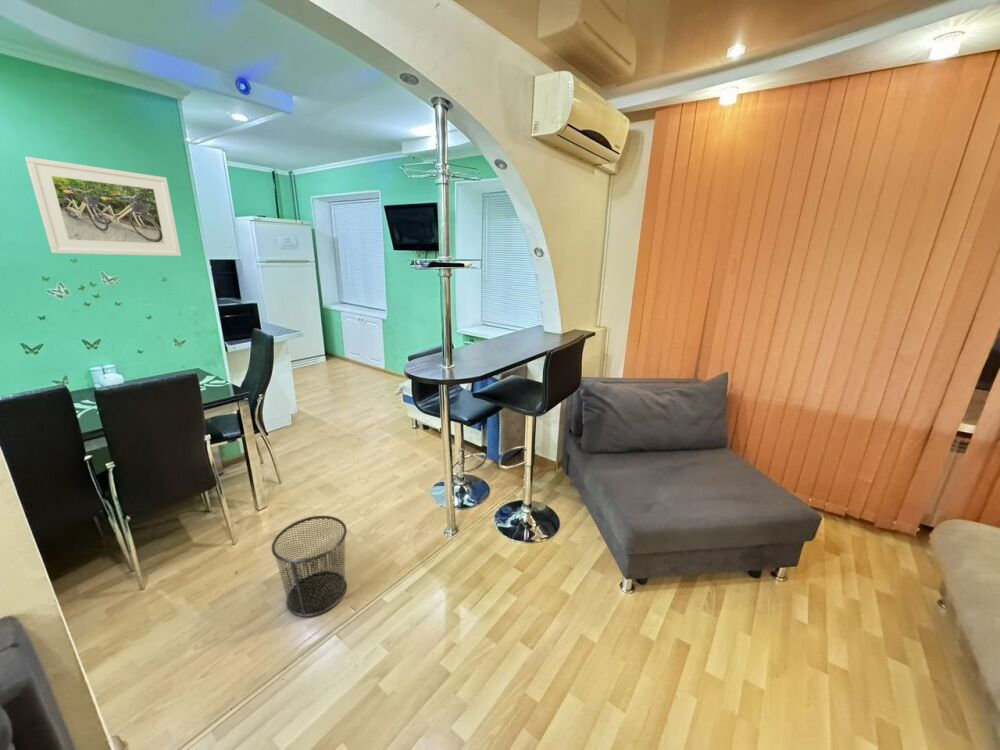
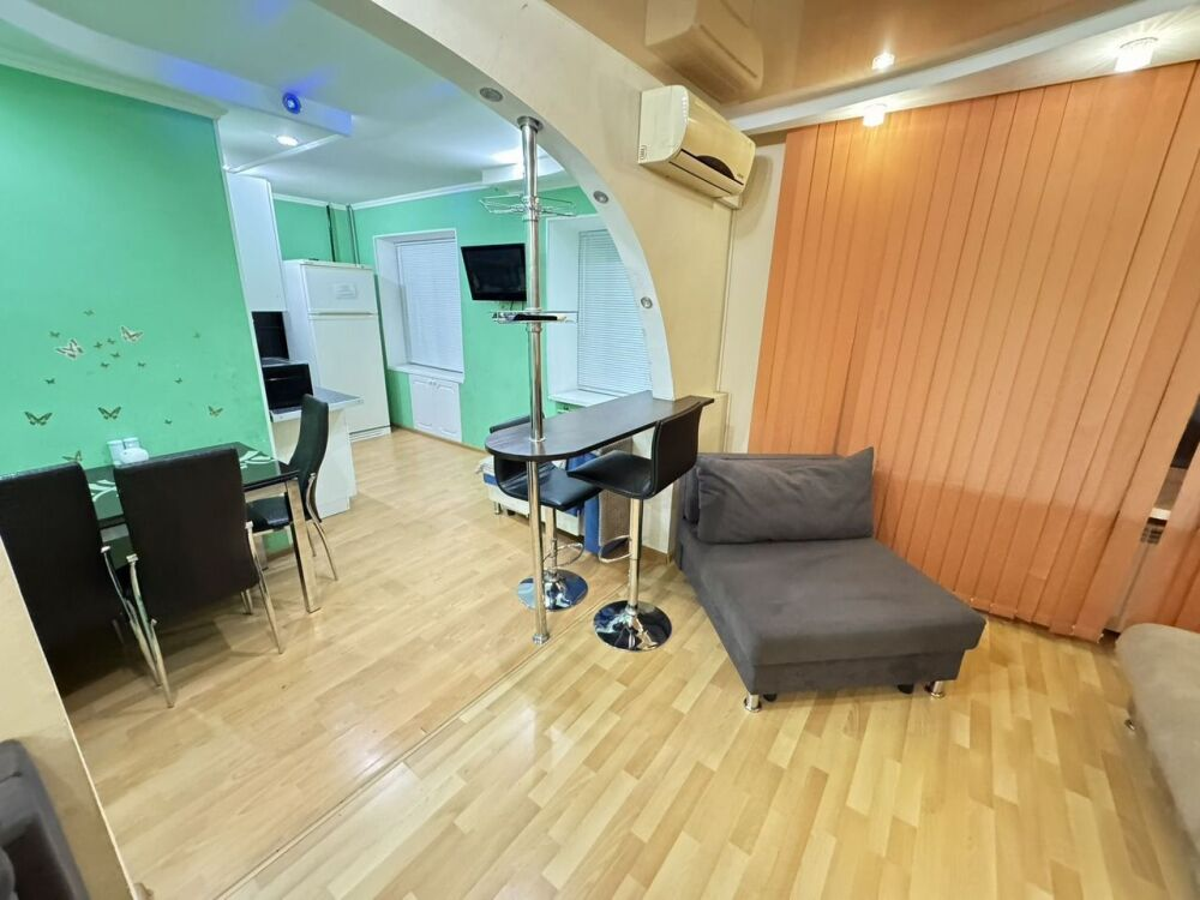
- waste bin (313, 565)
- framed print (112, 212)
